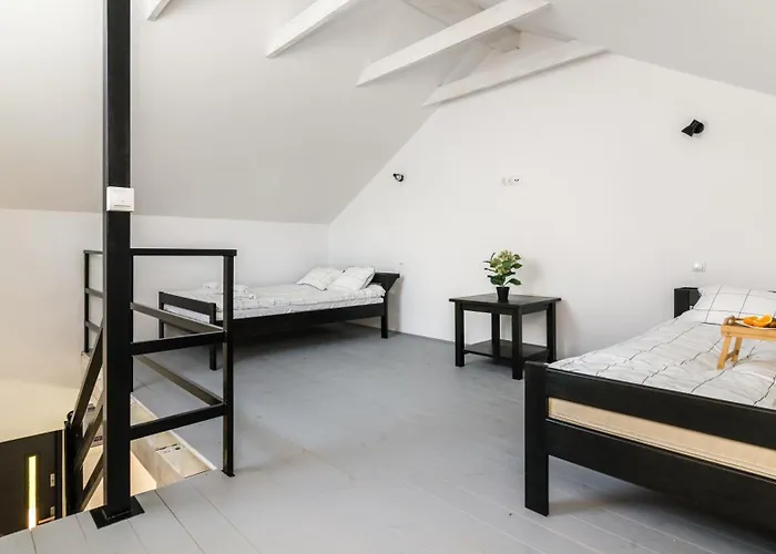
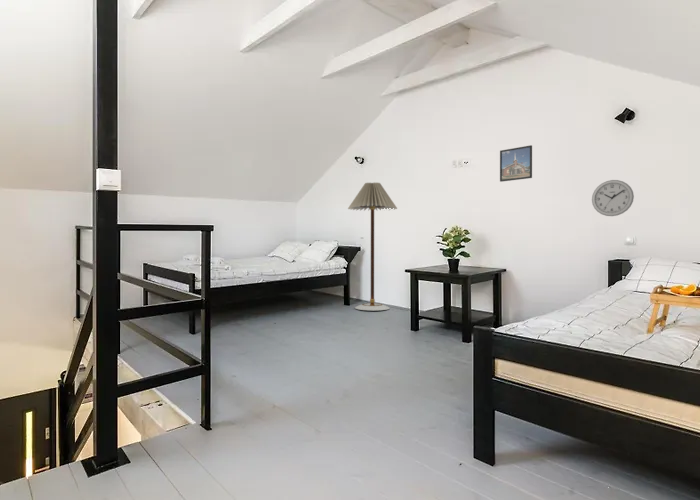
+ floor lamp (372, 245)
+ wall clock (611, 198)
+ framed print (515, 163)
